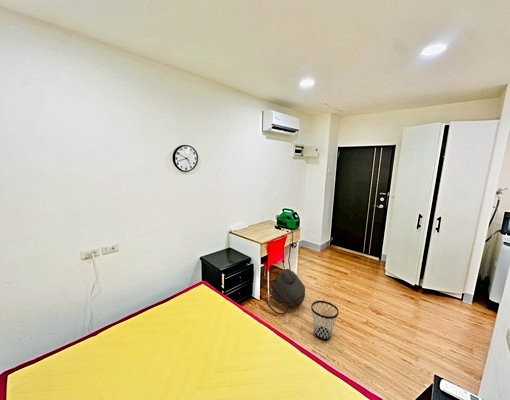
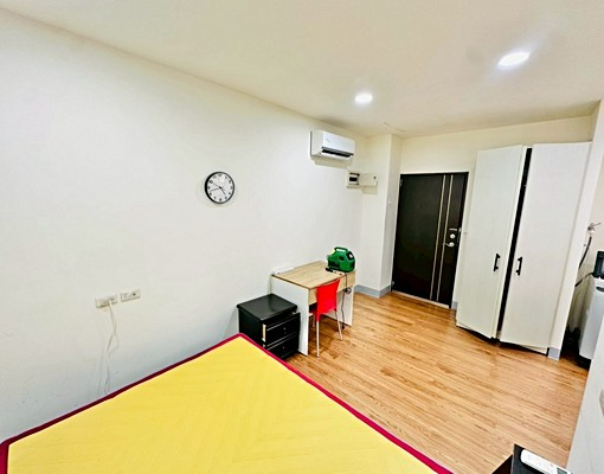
- backpack (285, 287)
- wastebasket (323, 321)
